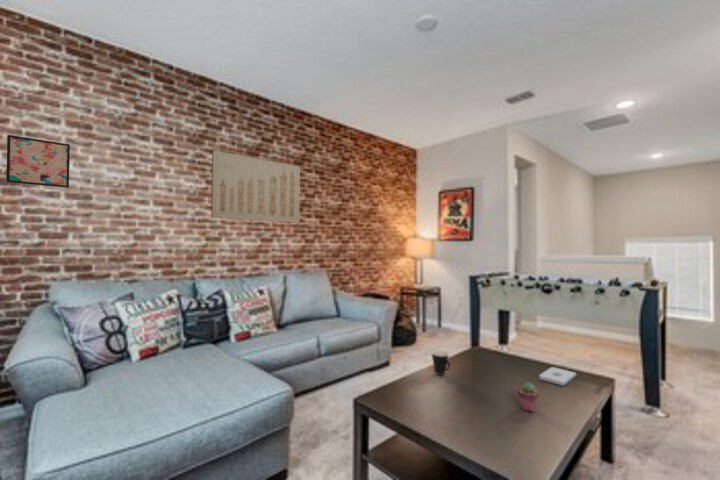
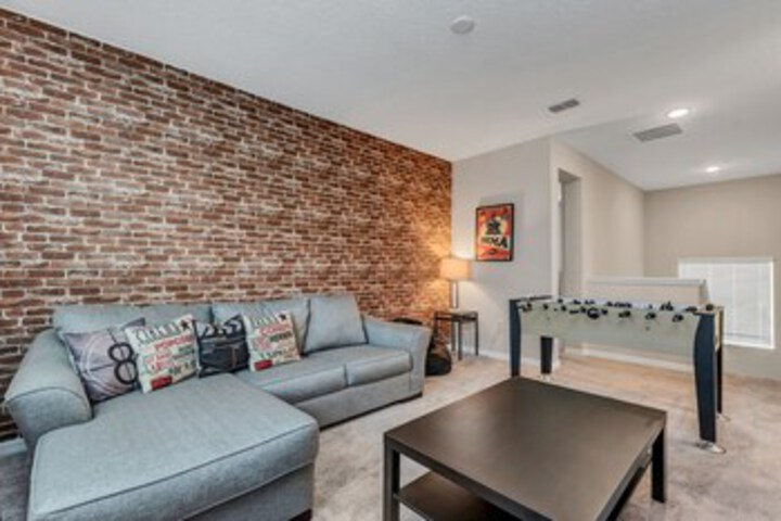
- mug (441, 364)
- wall art (39, 162)
- wall art (259, 189)
- potted succulent (527, 395)
- notepad (557, 375)
